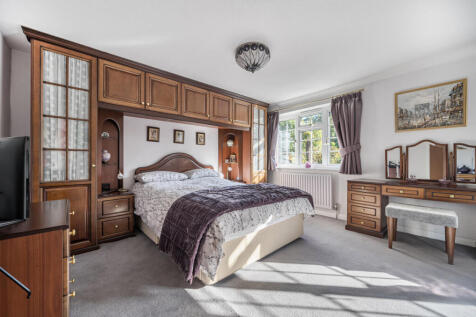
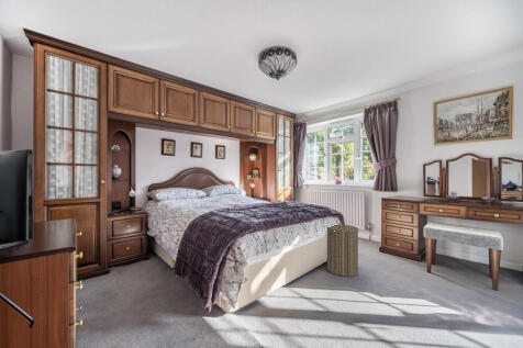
+ laundry hamper (342, 245)
